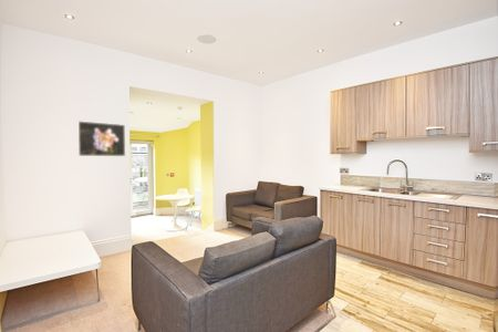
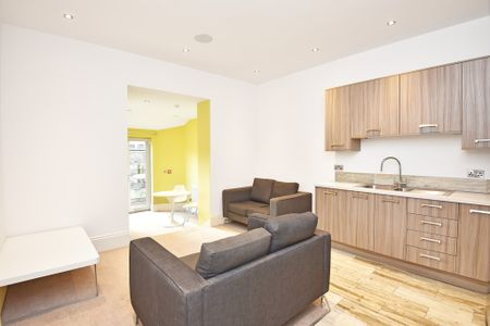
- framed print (102, 139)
